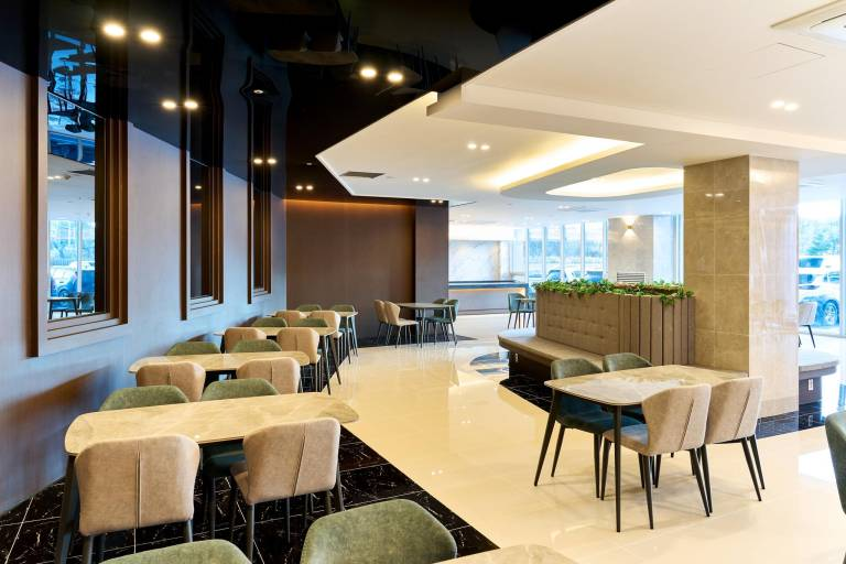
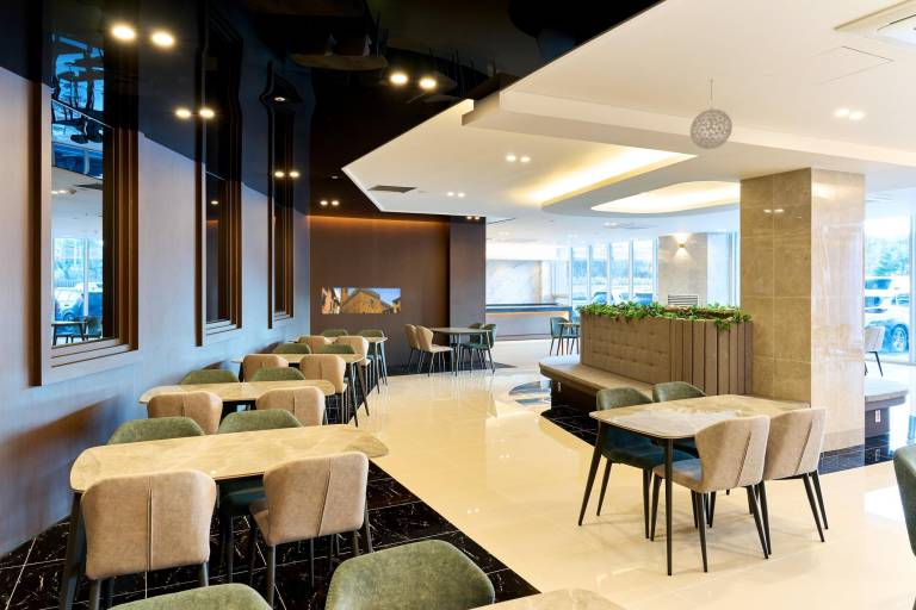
+ pendant light (711, 113)
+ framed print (361, 300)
